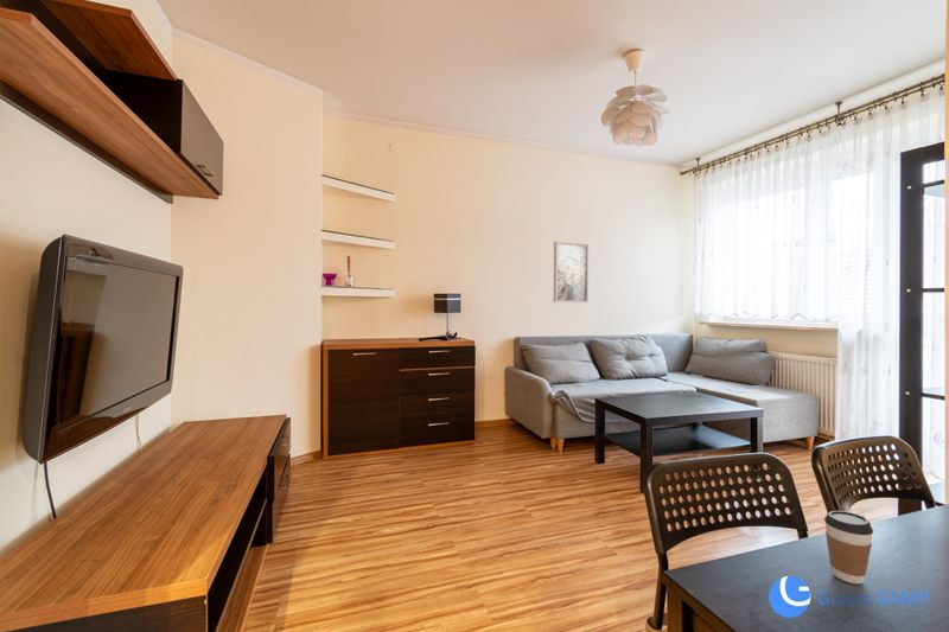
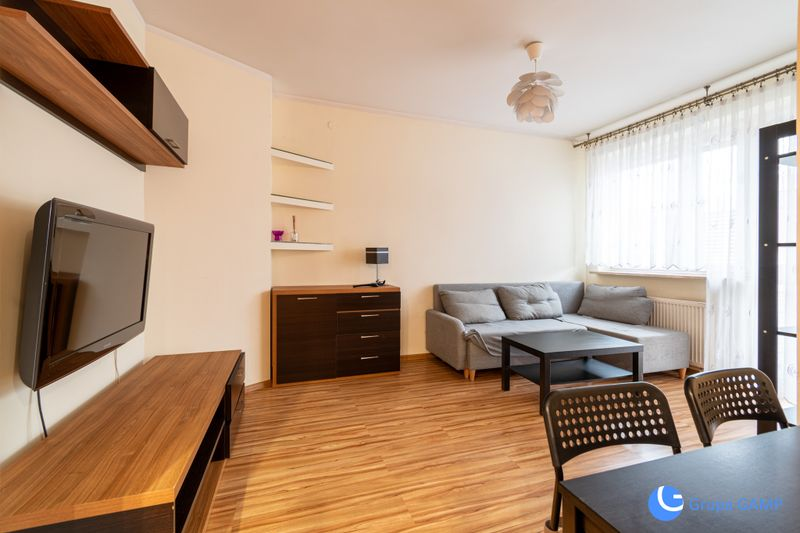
- coffee cup (847, 547)
- wall art (571, 273)
